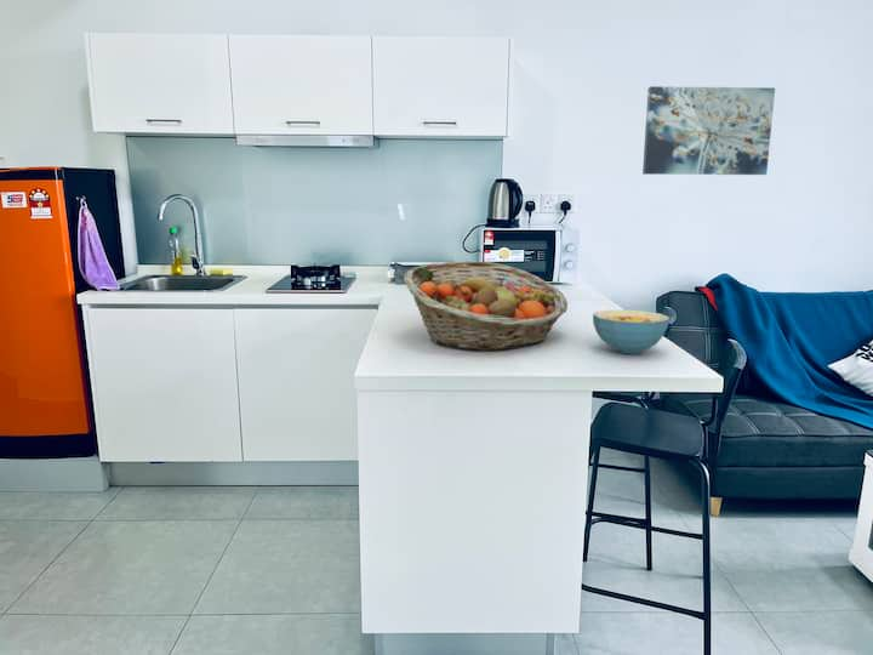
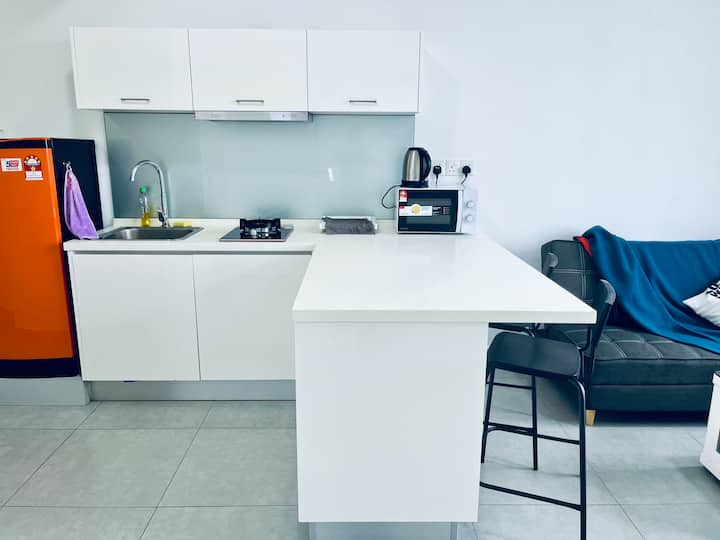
- fruit basket (486, 302)
- wall art (707, 131)
- cereal bowl (629, 334)
